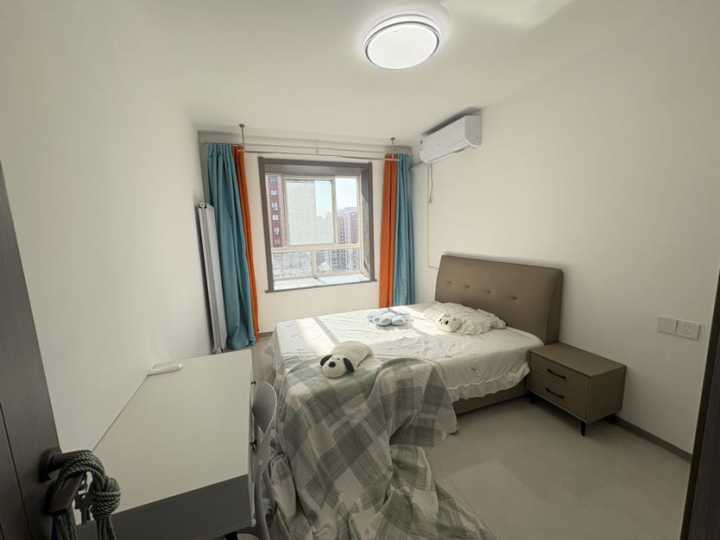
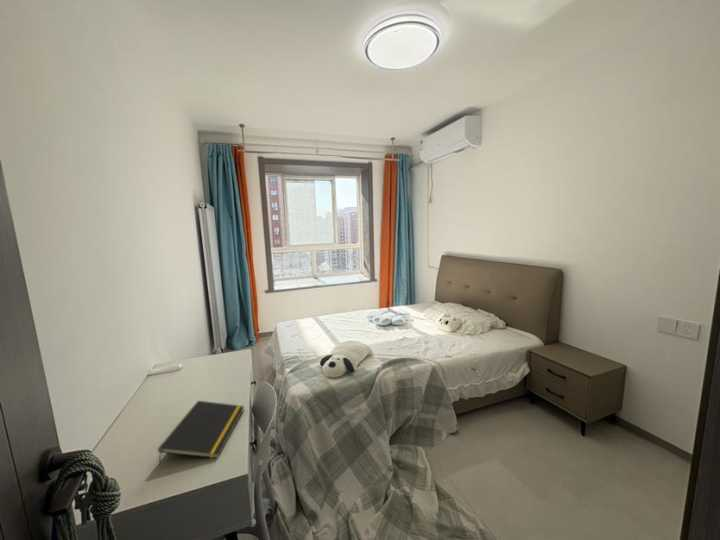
+ notepad (206, 426)
